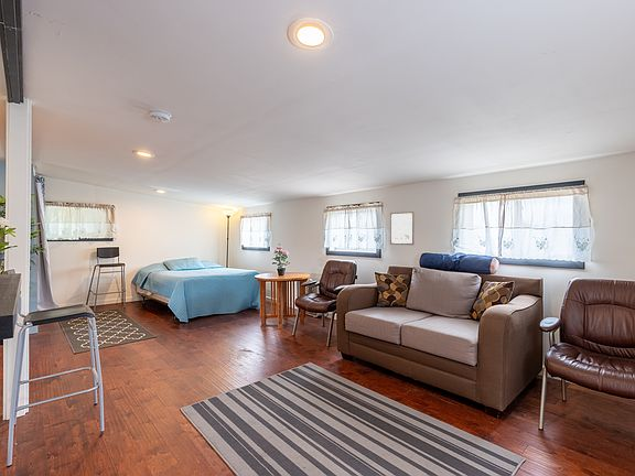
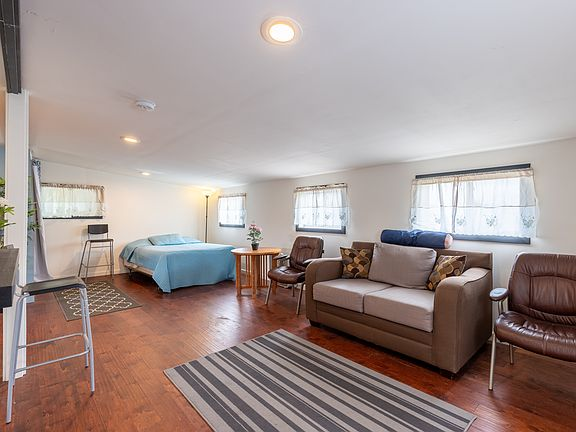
- wall art (401, 228)
